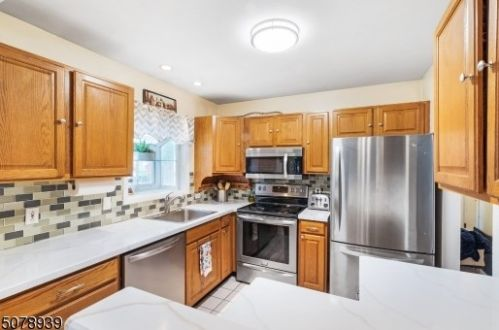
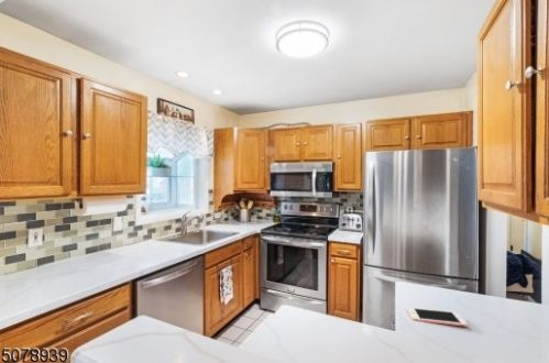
+ cell phone (435, 316)
